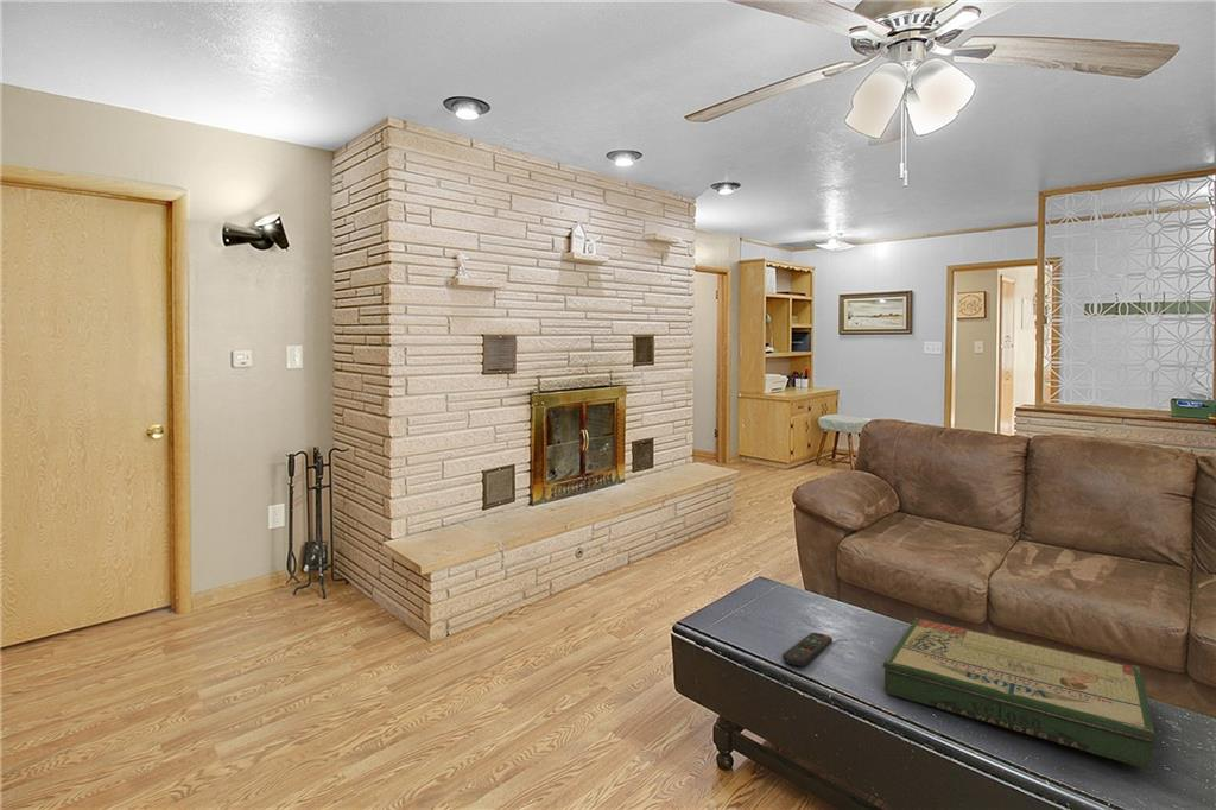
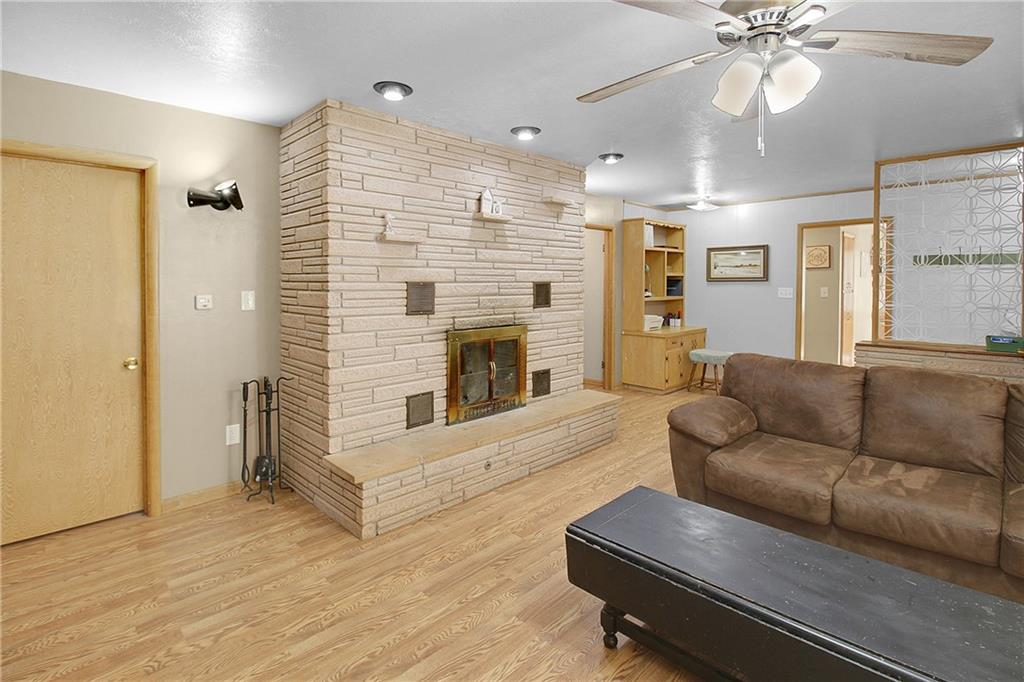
- remote control (808, 647)
- board game (1009, 679)
